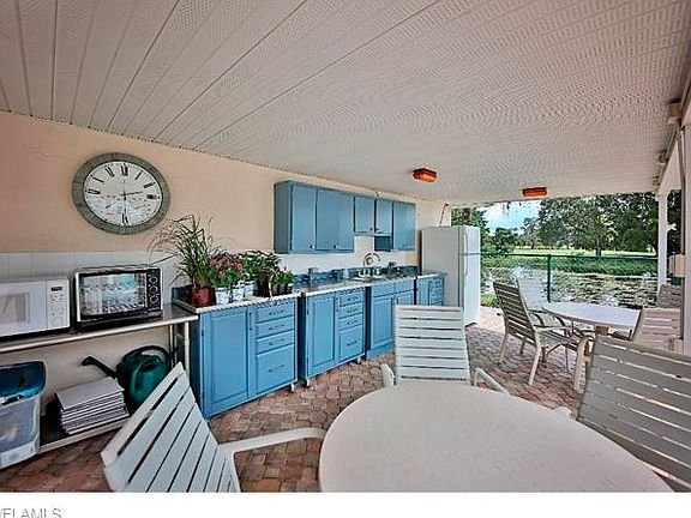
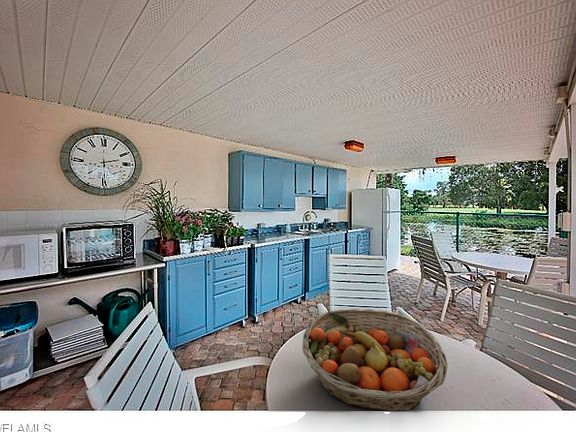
+ fruit basket (369, 354)
